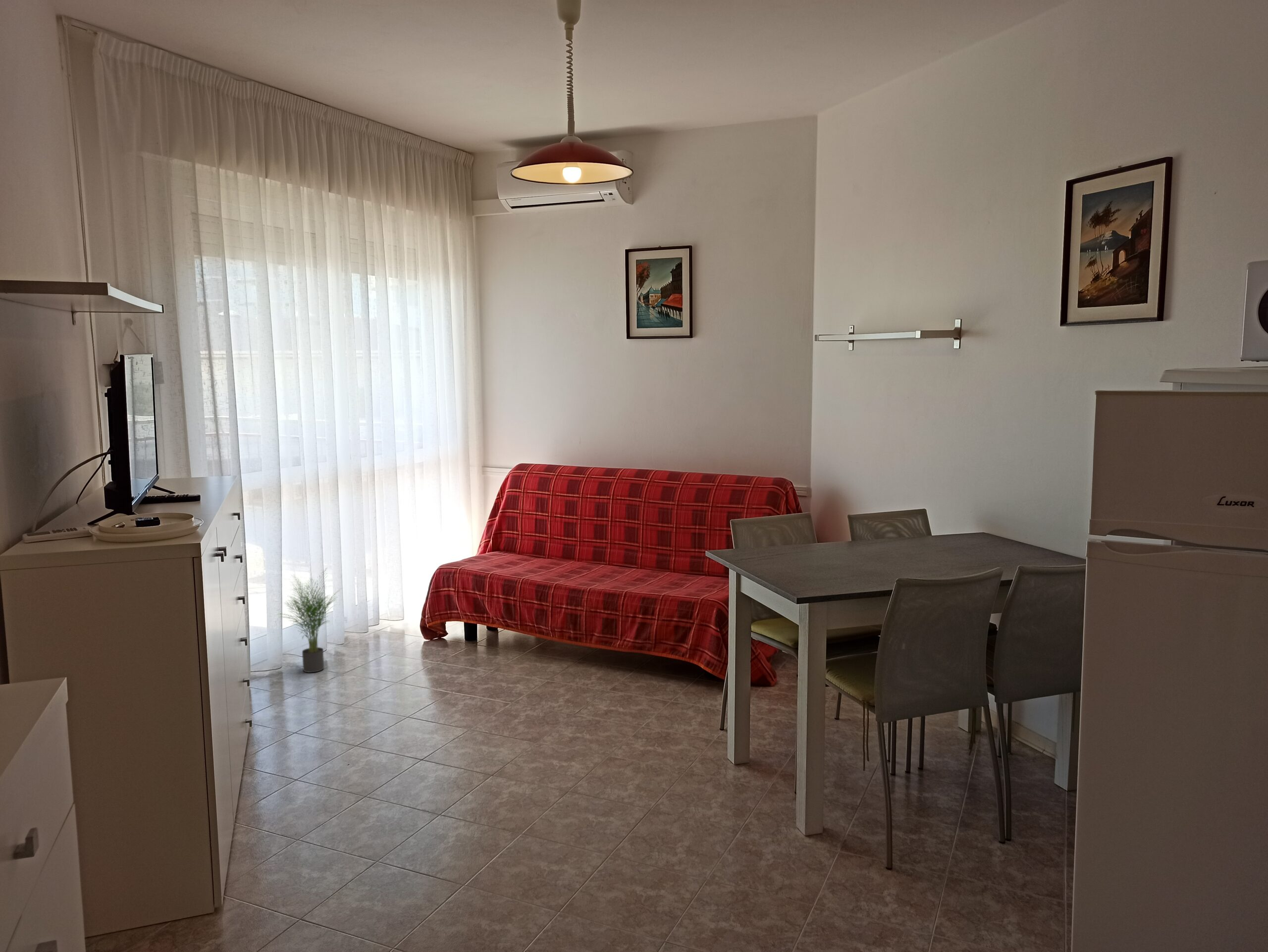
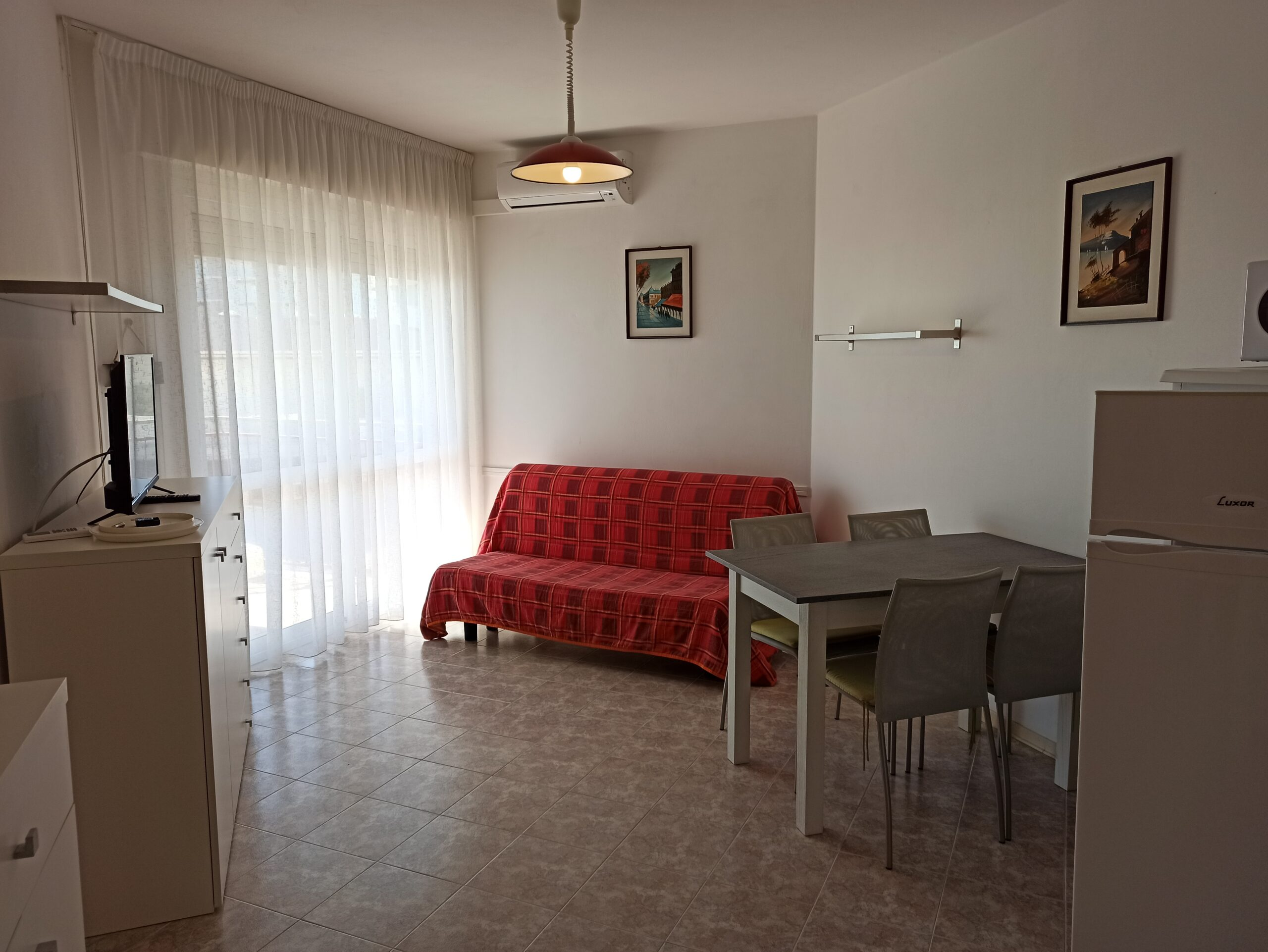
- potted plant (308, 622)
